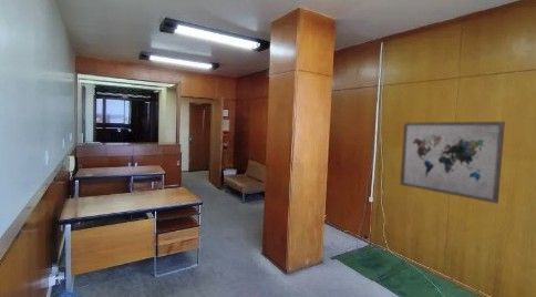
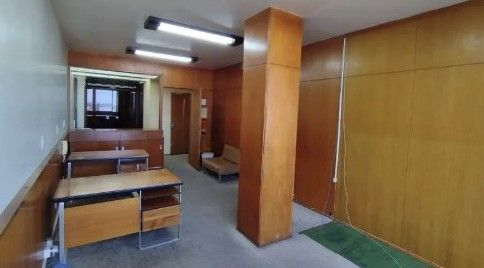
- wall art (444, 157)
